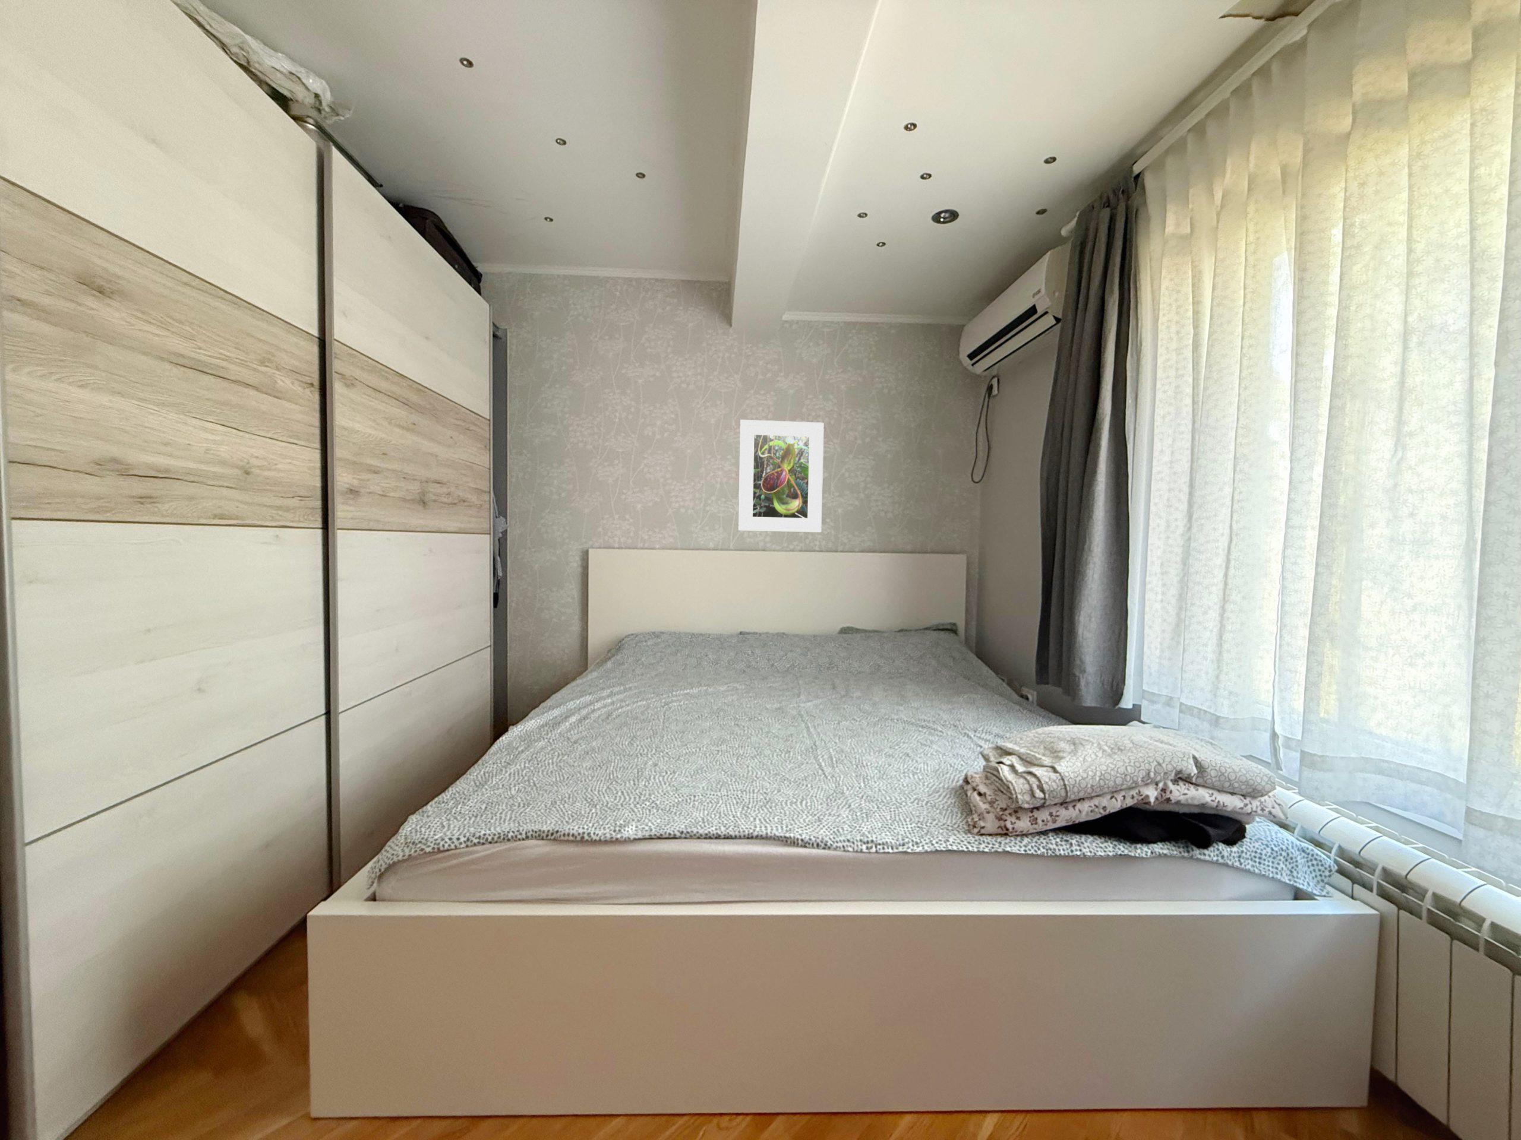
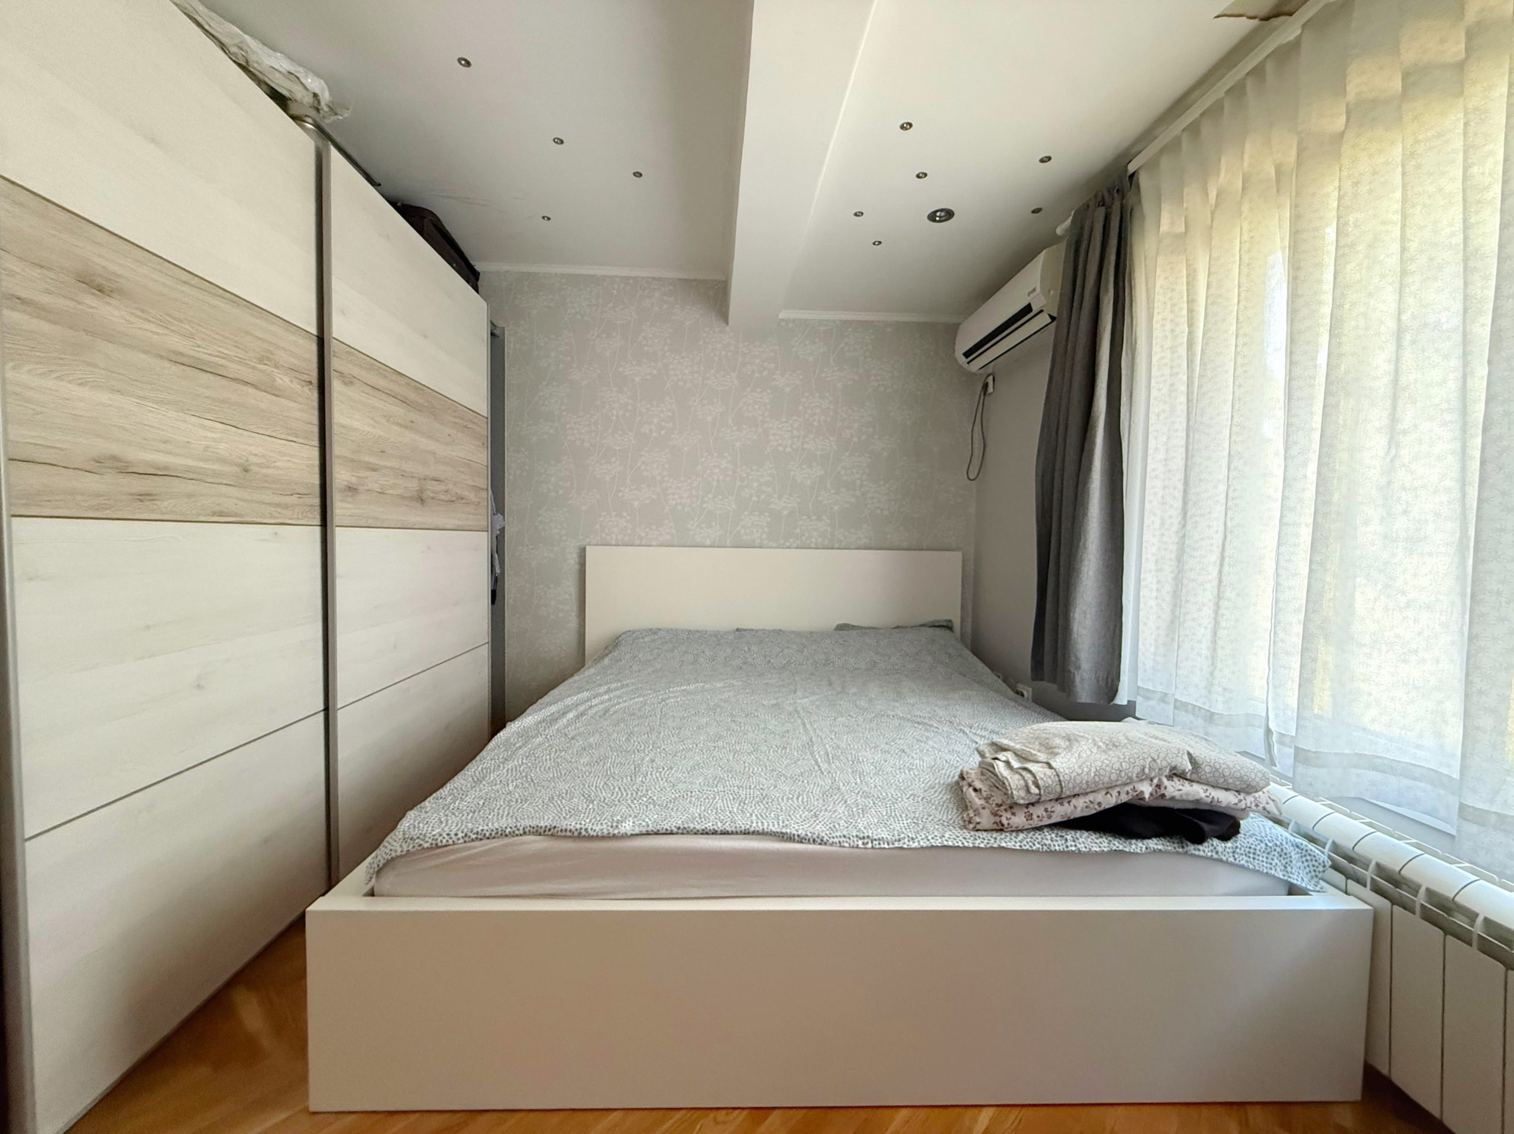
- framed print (781, 477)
